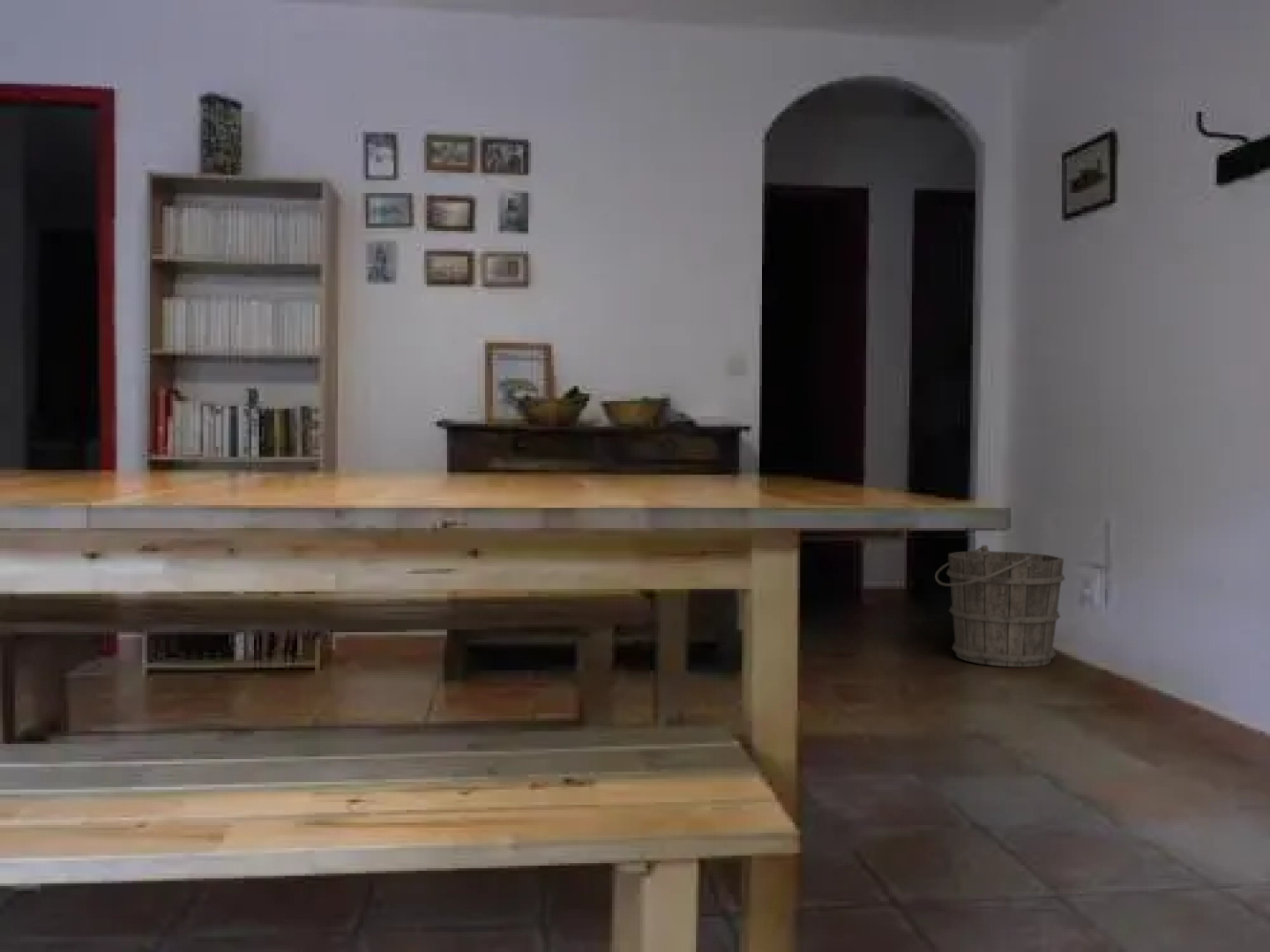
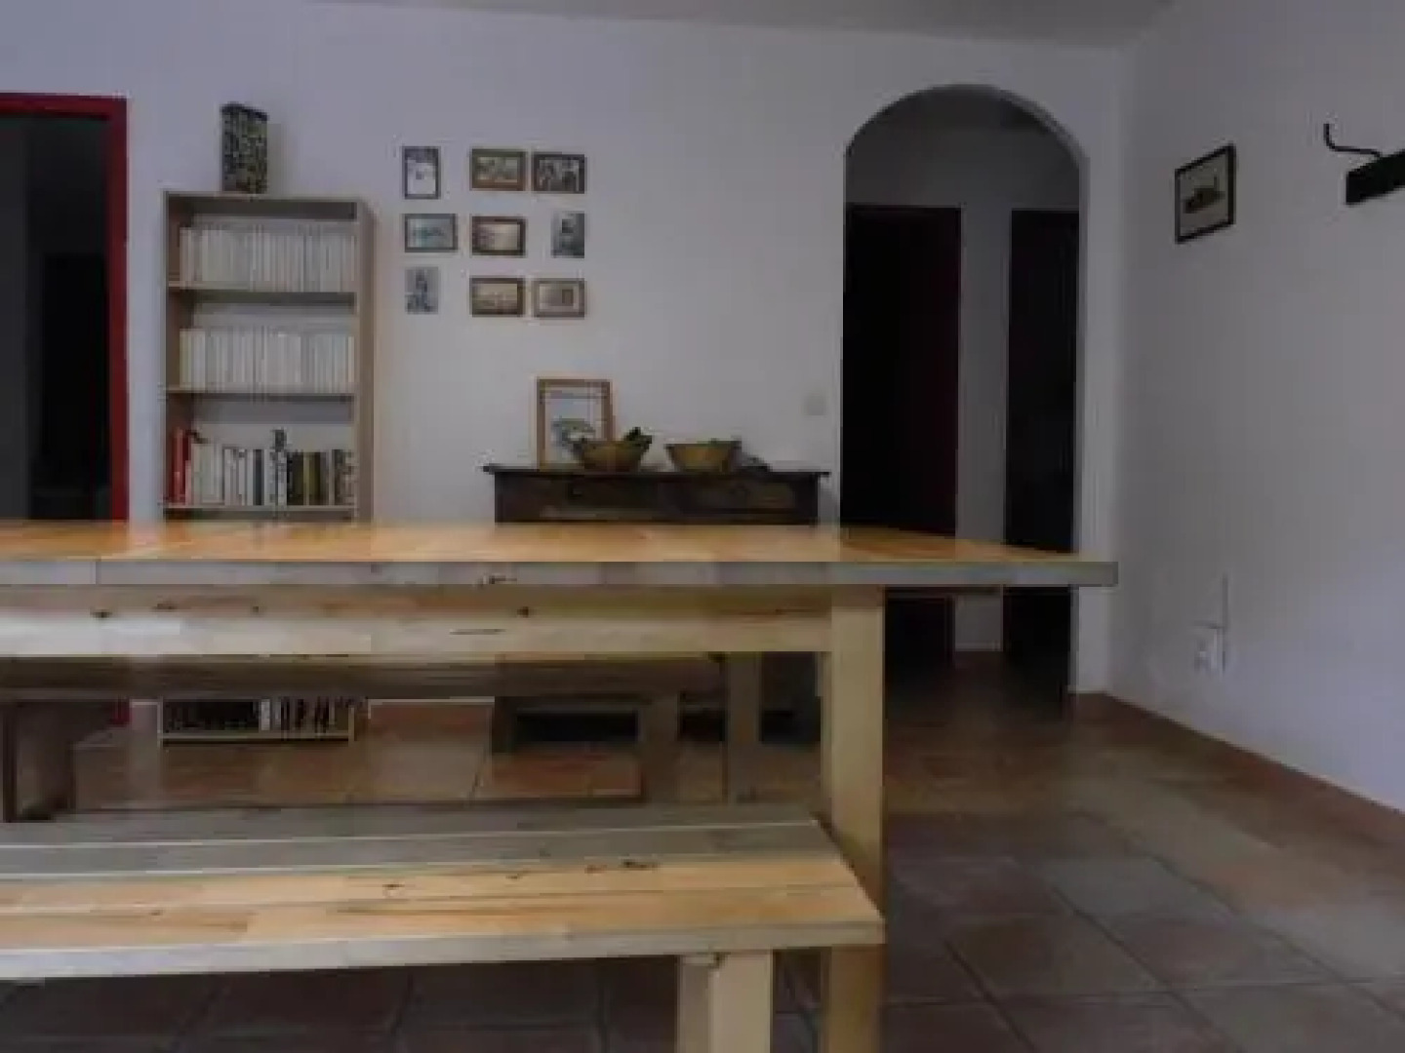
- bucket (999, 604)
